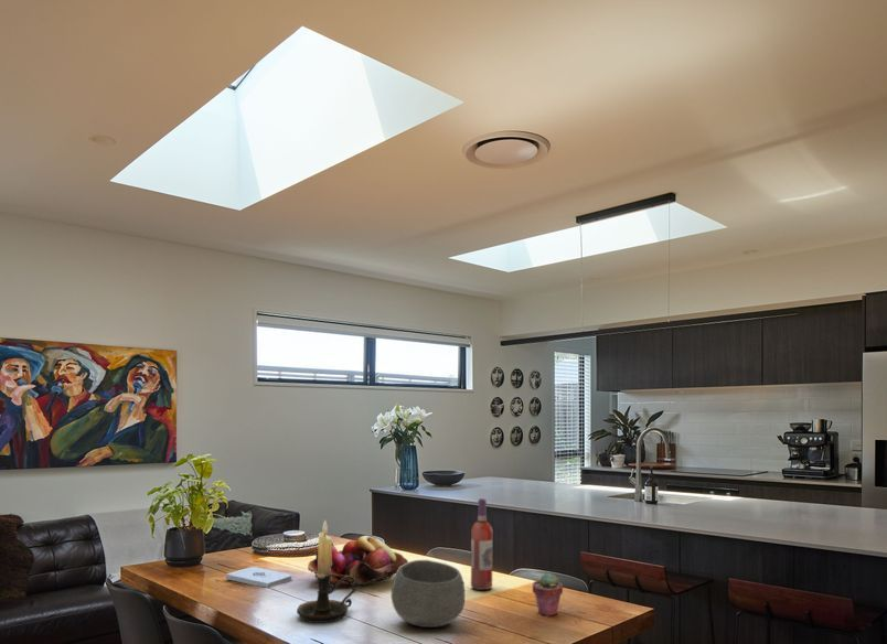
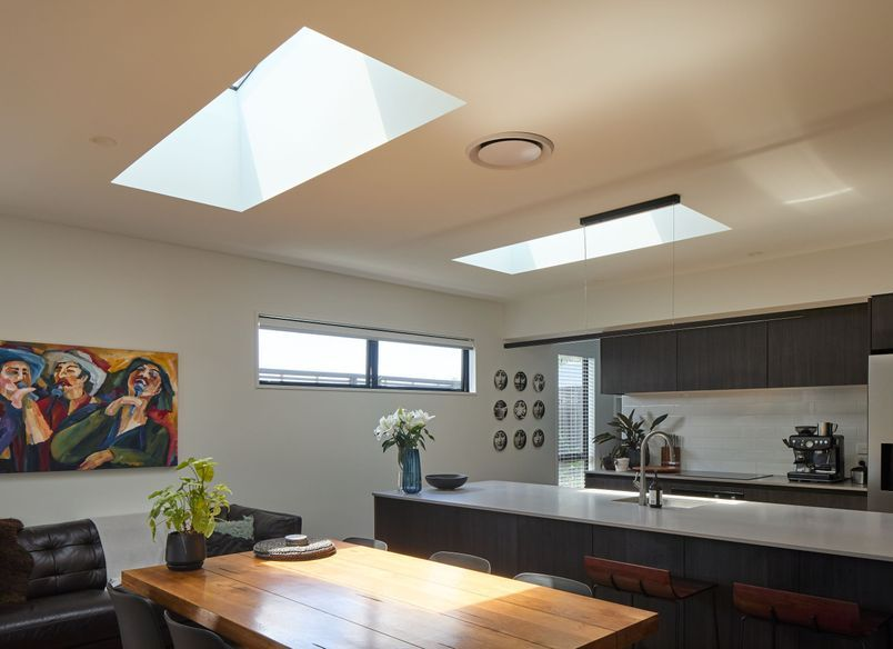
- fruit basket (359, 559)
- potted succulent (547, 592)
- candle holder (330, 566)
- bowl (427, 594)
- notepad (259, 577)
- wine bottle (481, 543)
